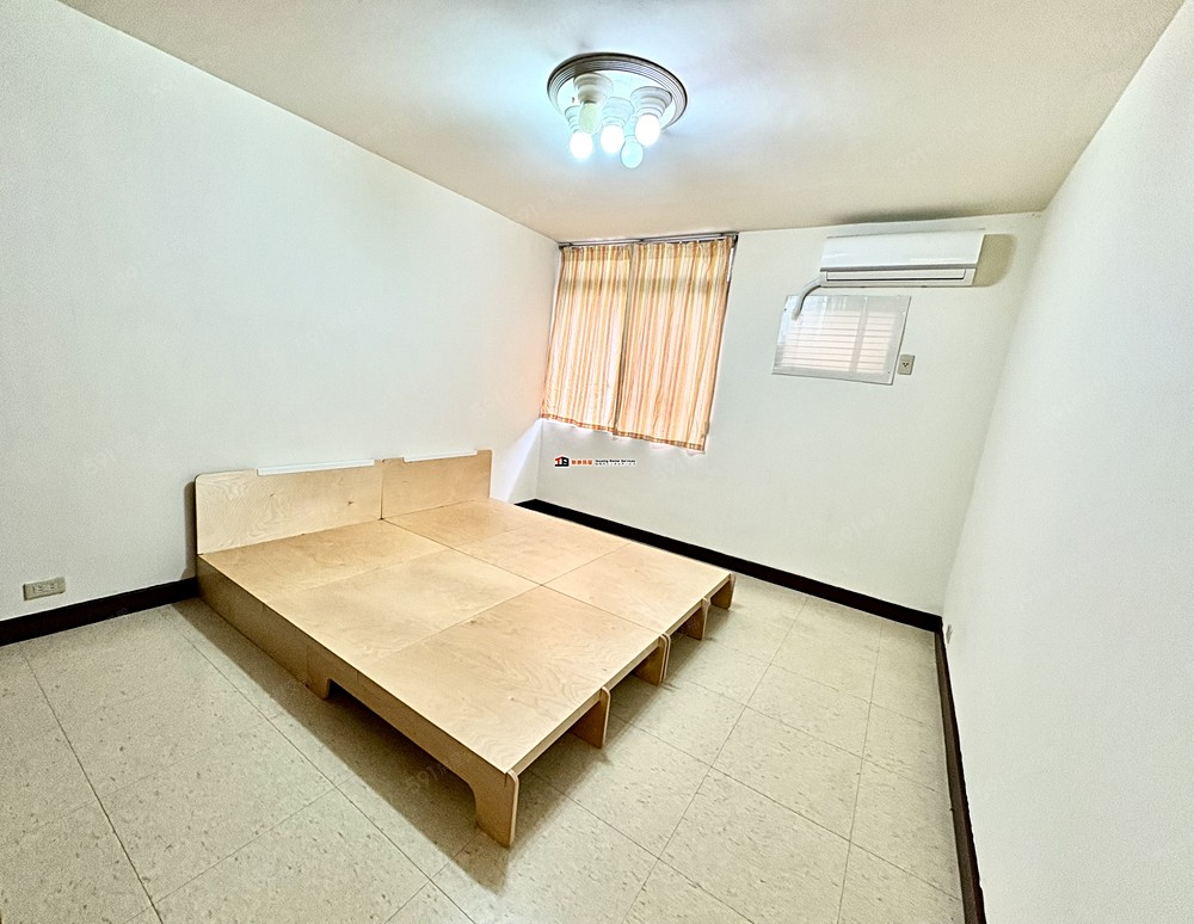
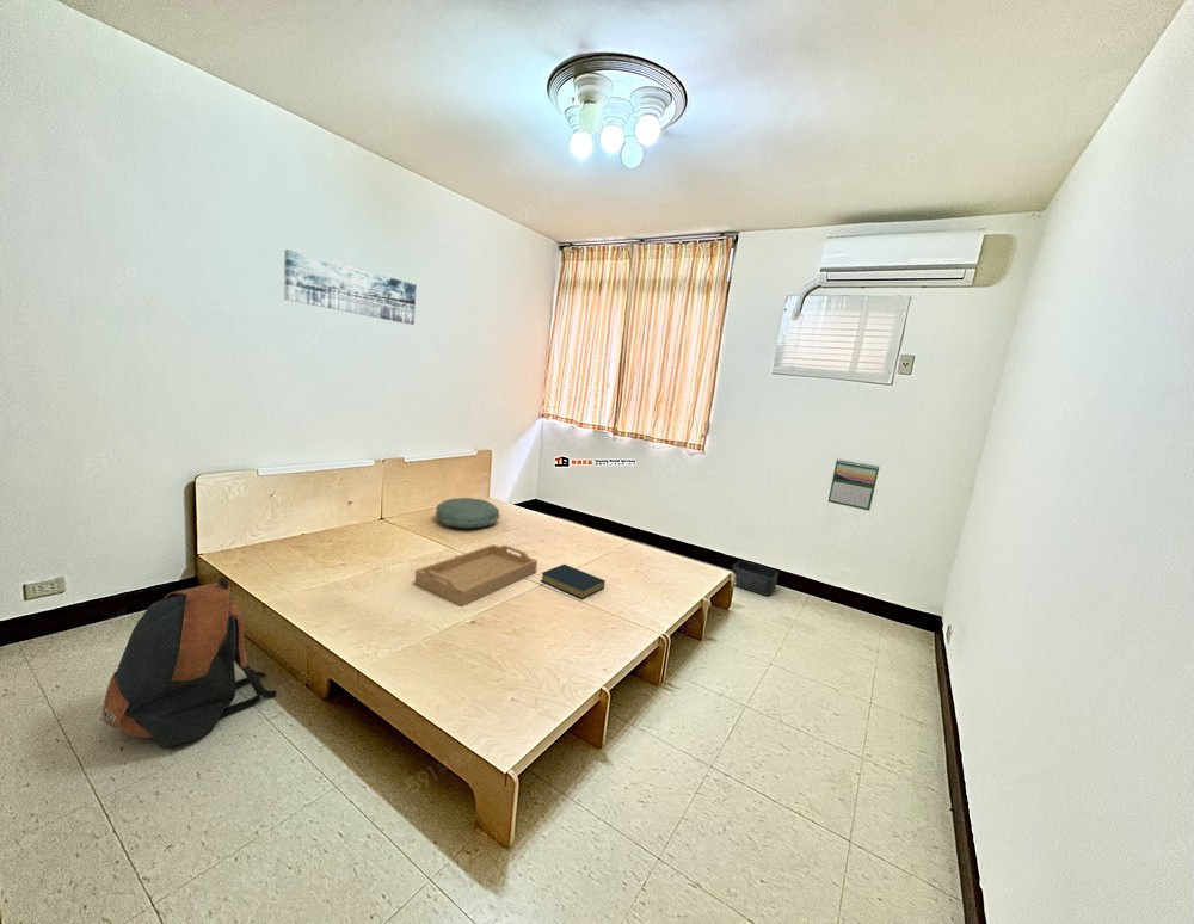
+ calendar (853, 483)
+ wall art (356, 291)
+ hardback book (572, 580)
+ backpack (195, 648)
+ storage bin (753, 577)
+ pillow (467, 511)
+ serving tray (479, 568)
